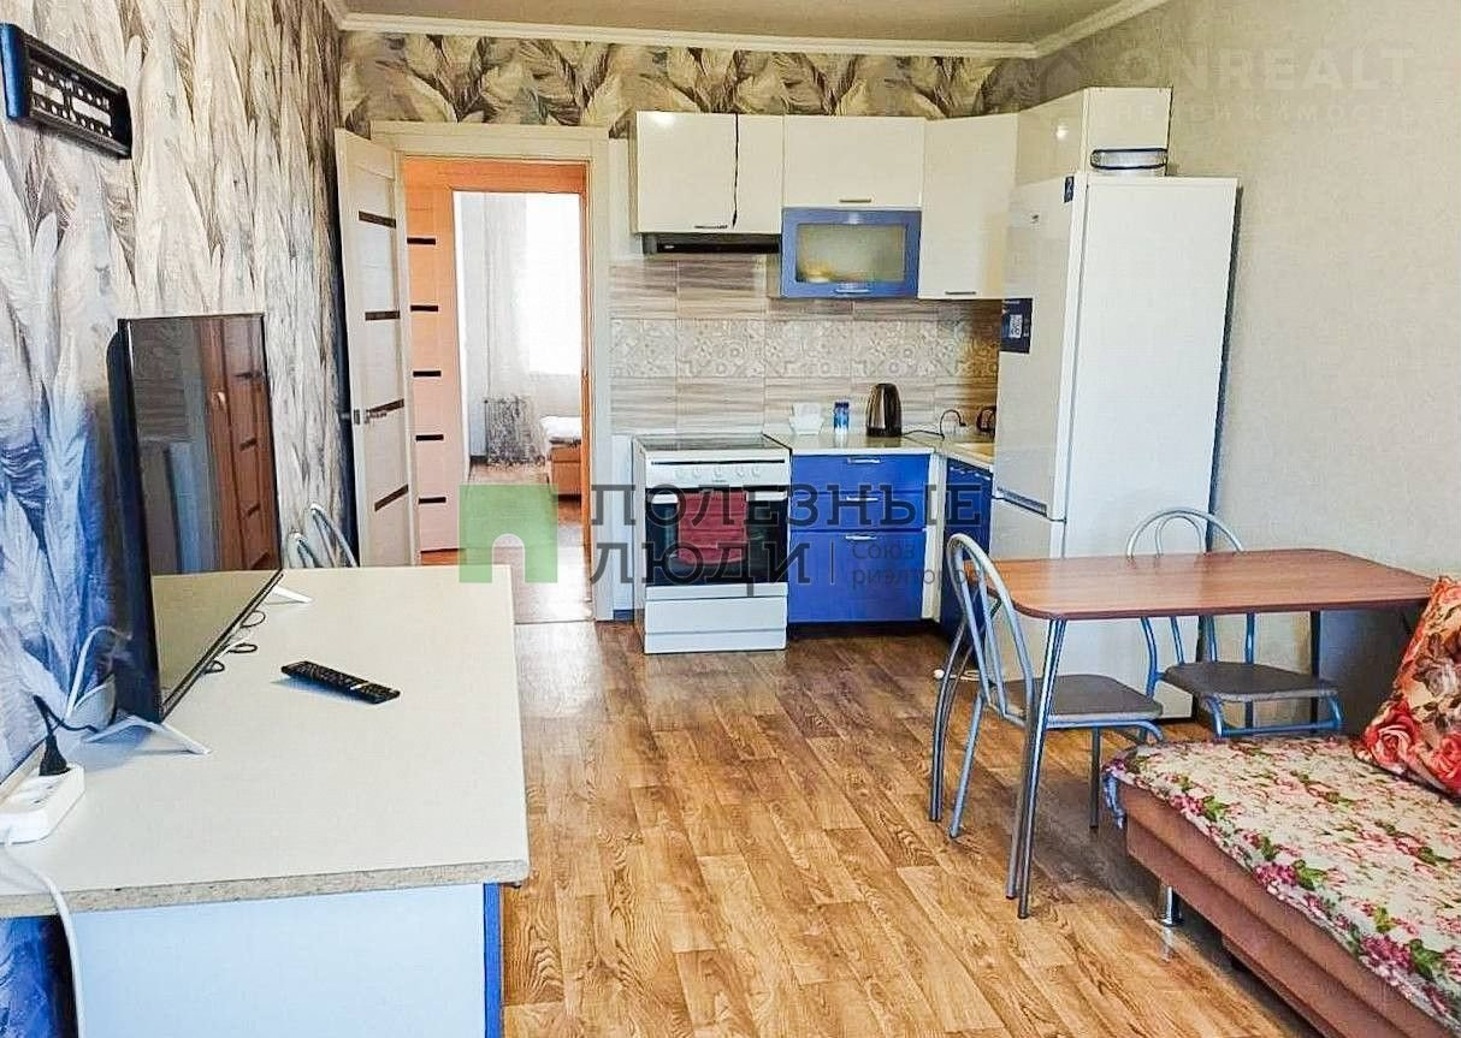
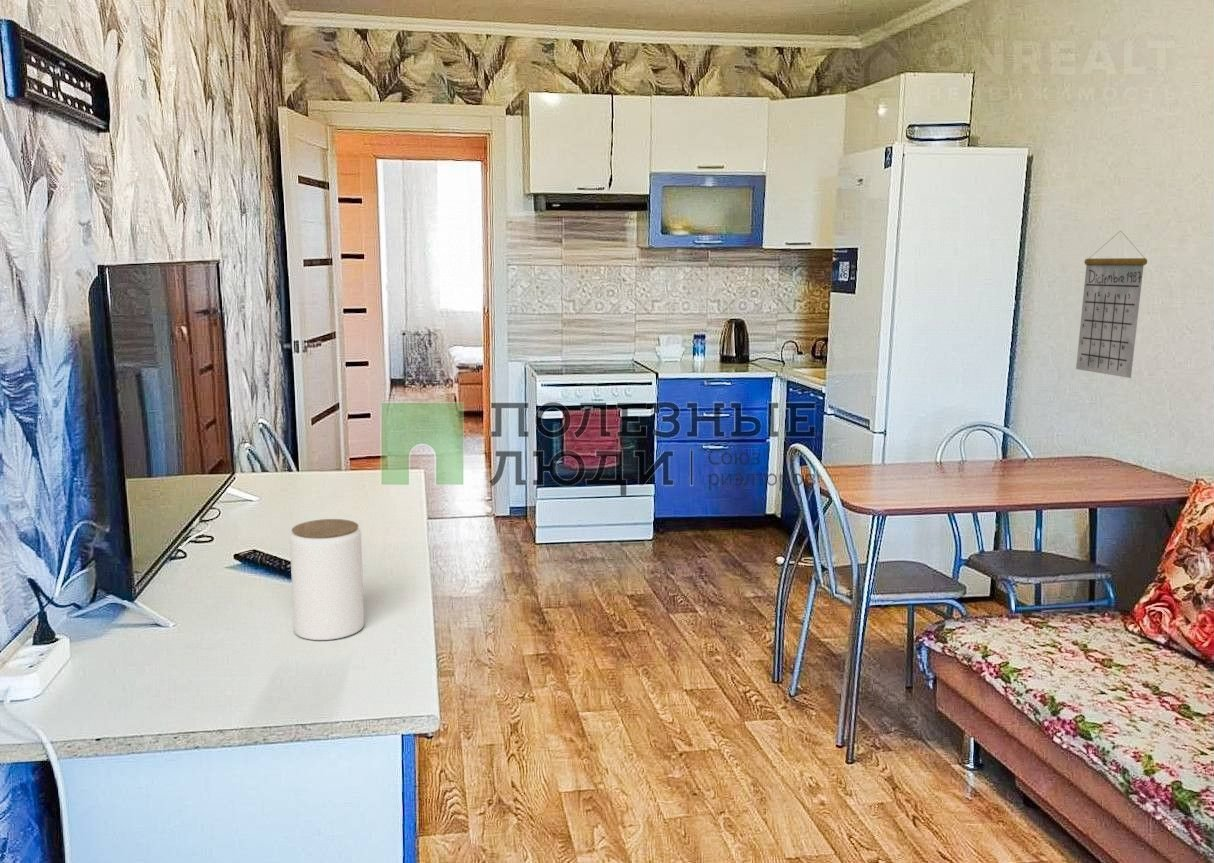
+ jar (327, 577)
+ calendar (1110, 302)
